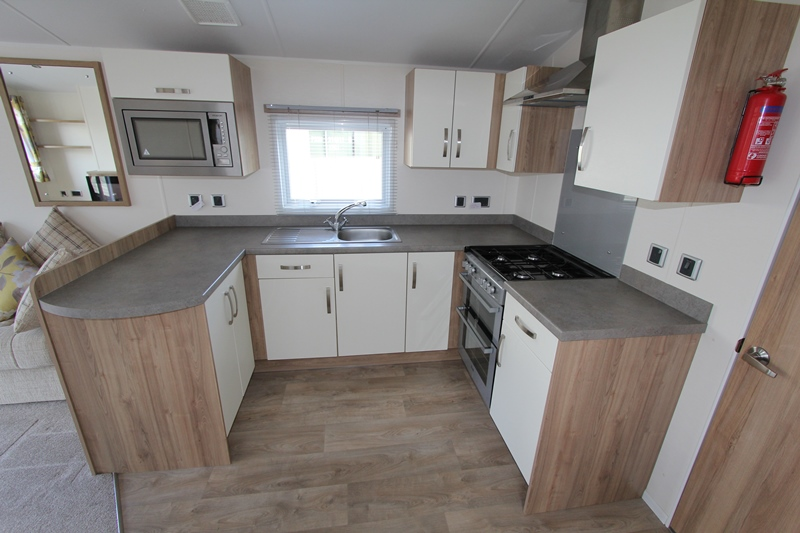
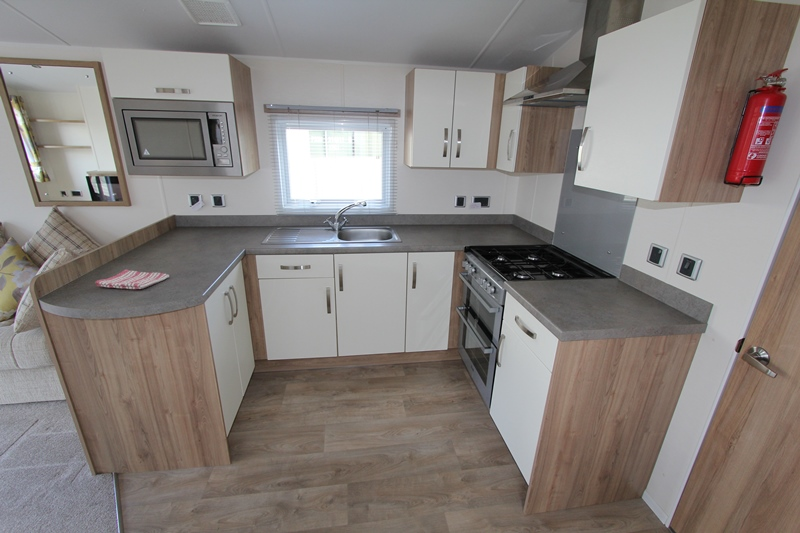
+ dish towel (133, 279)
